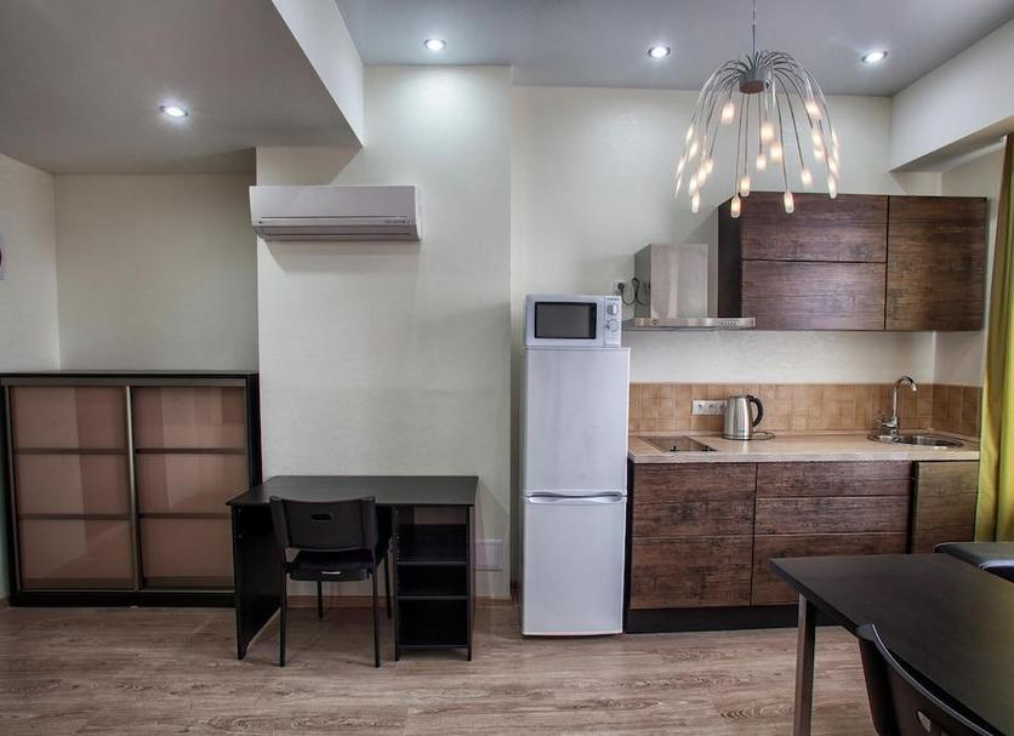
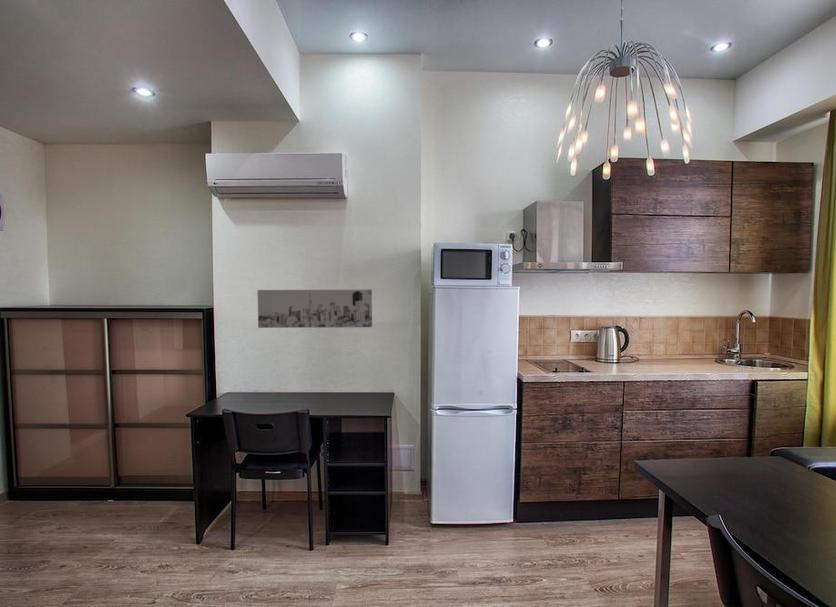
+ wall art (315, 308)
